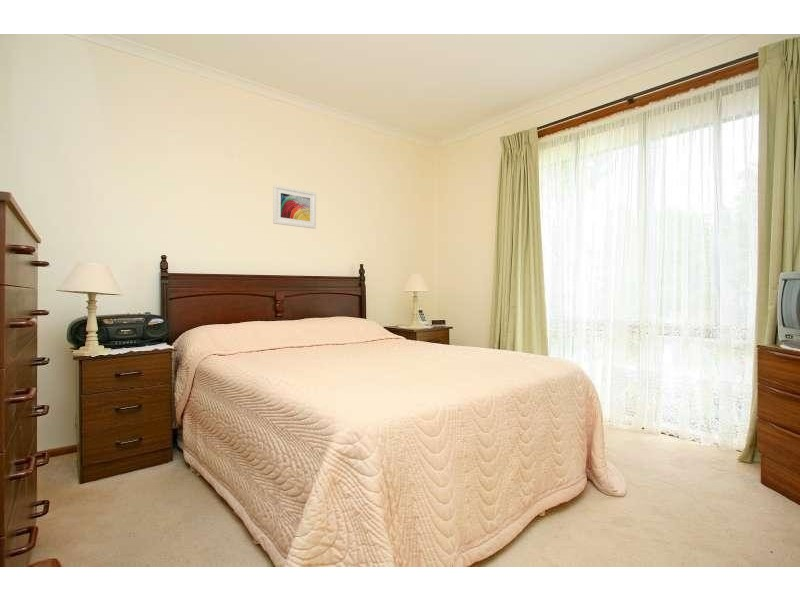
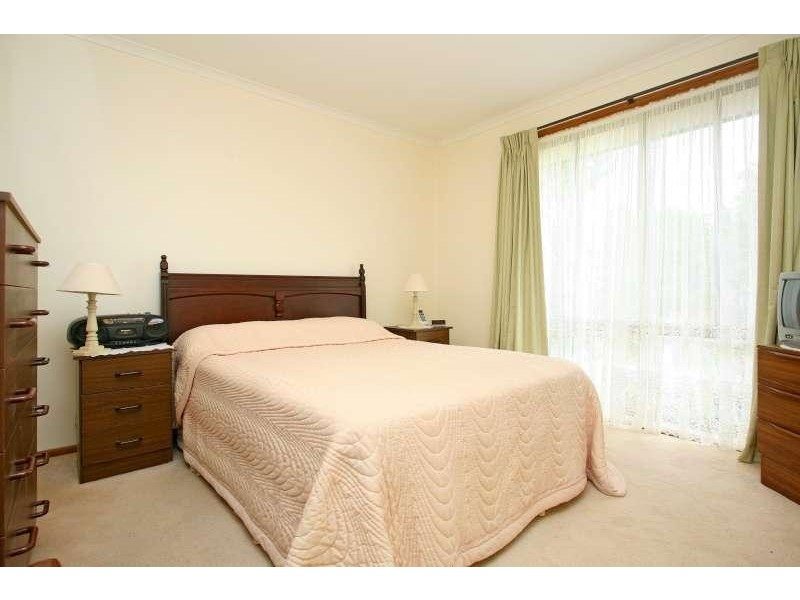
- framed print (295, 207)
